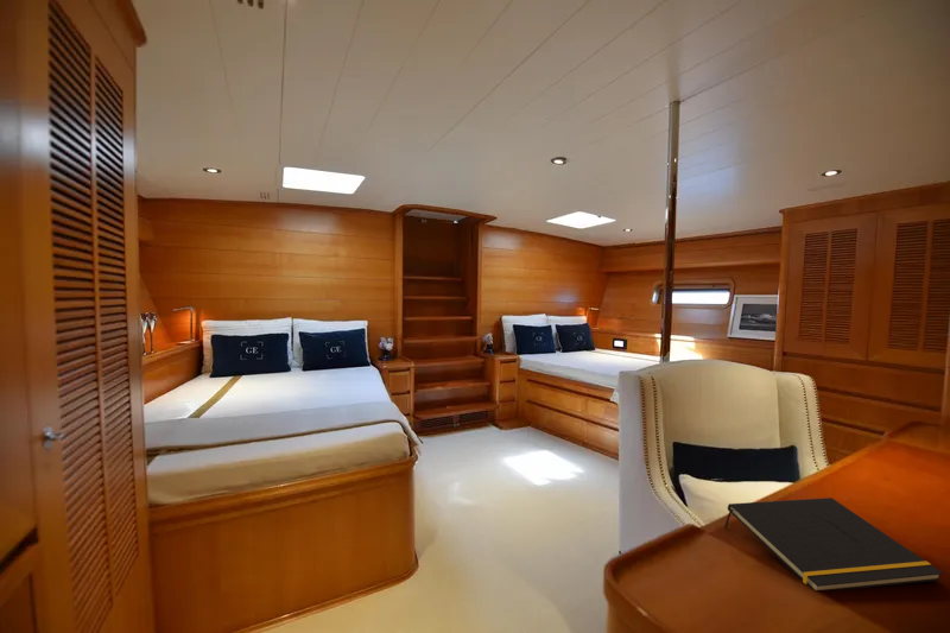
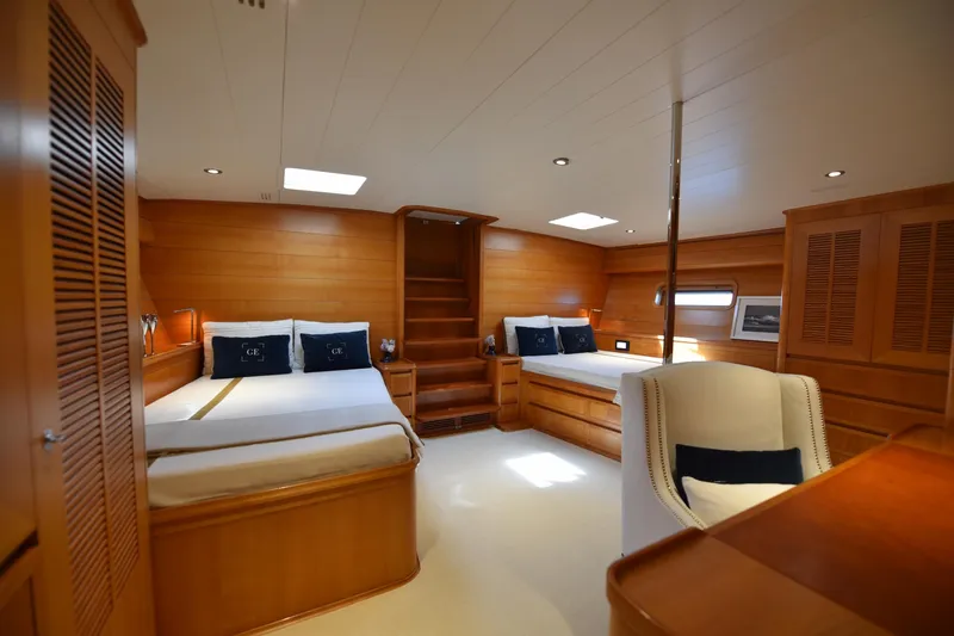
- notepad (824, 538)
